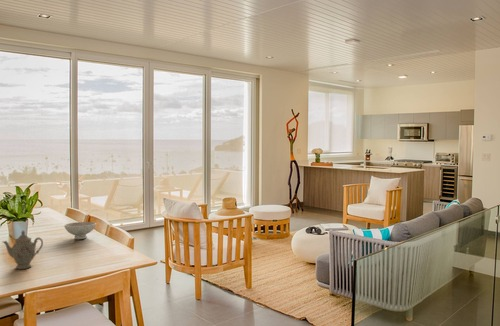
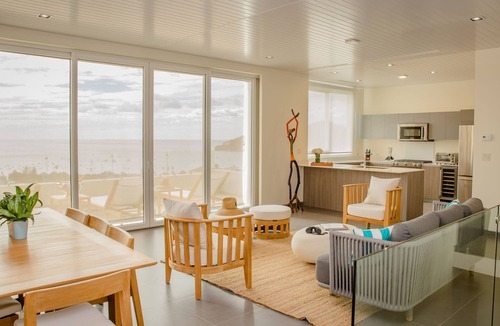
- chinaware (23, 248)
- bowl (80, 230)
